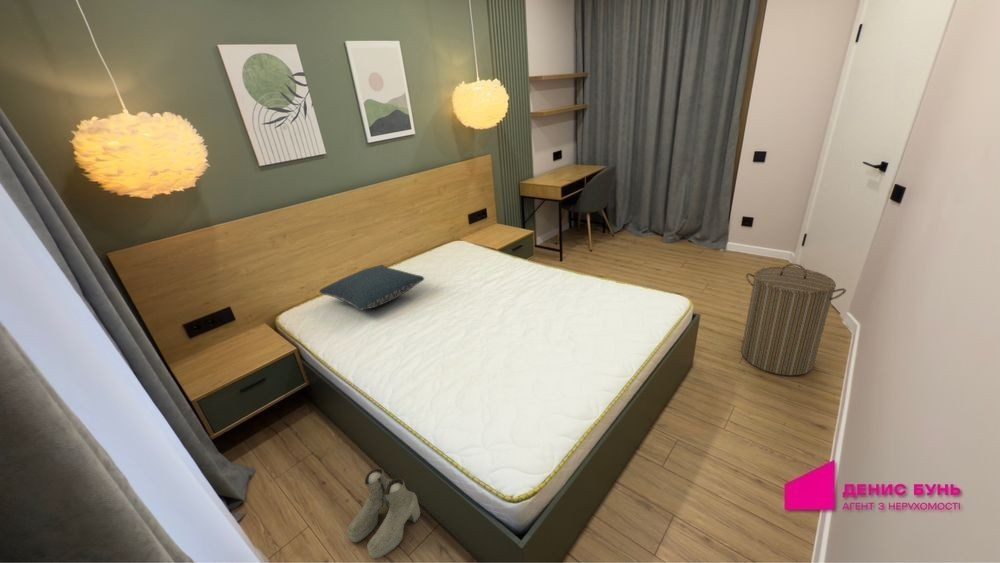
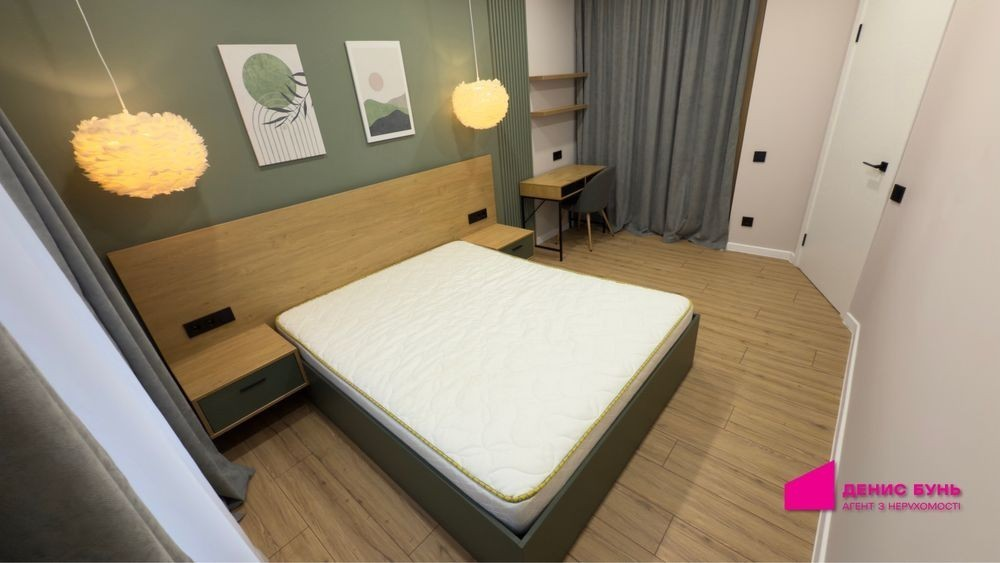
- pillow (372, 285)
- boots (380, 507)
- laundry hamper (785, 313)
